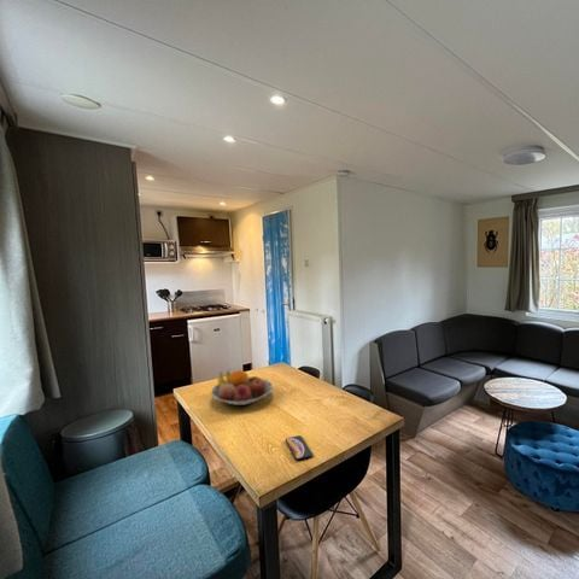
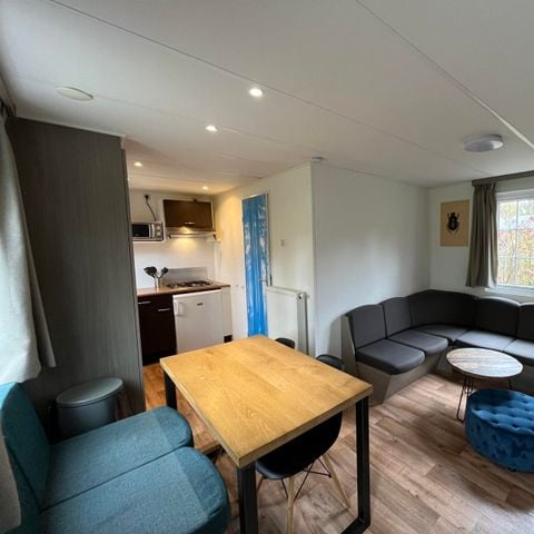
- smartphone (298, 446)
- fruit bowl (242, 385)
